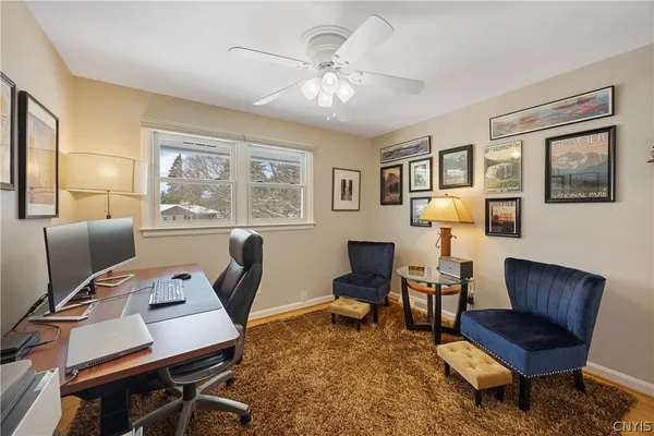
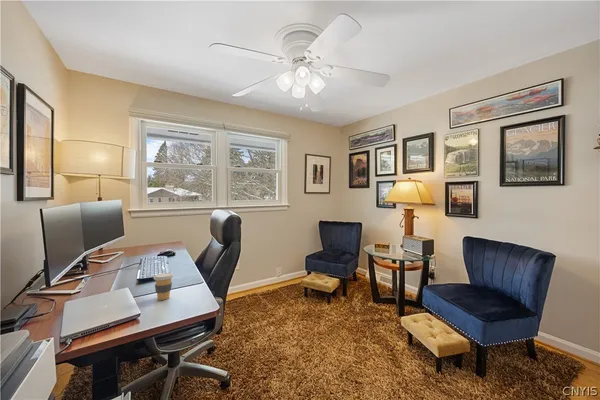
+ coffee cup (163, 286)
